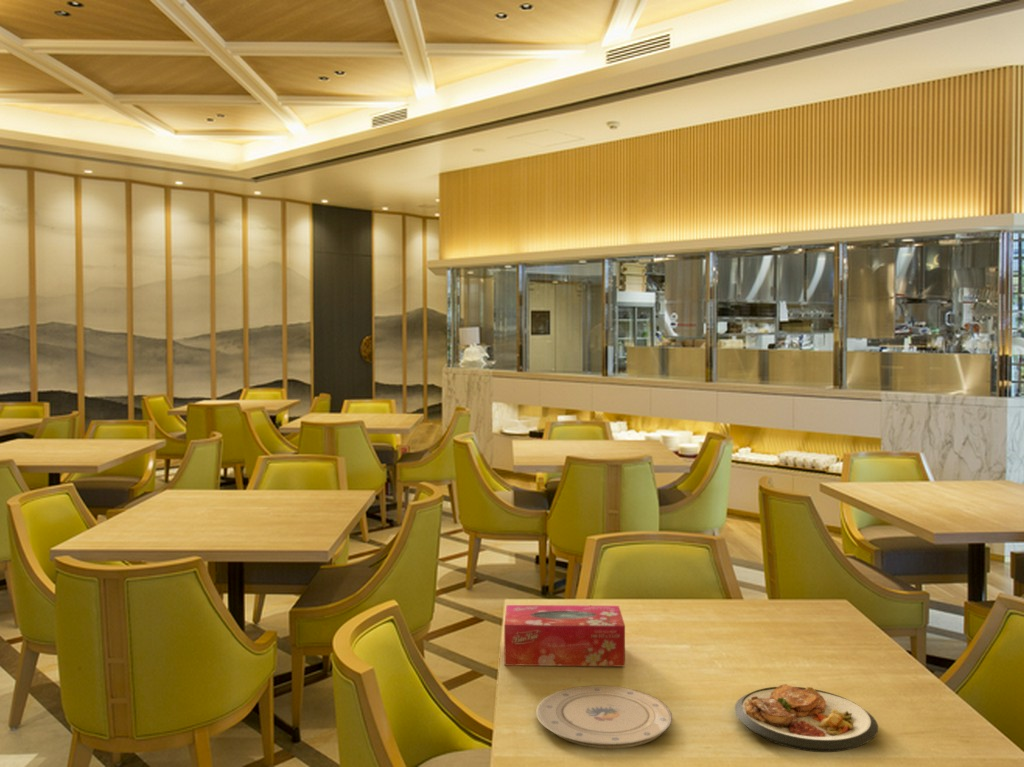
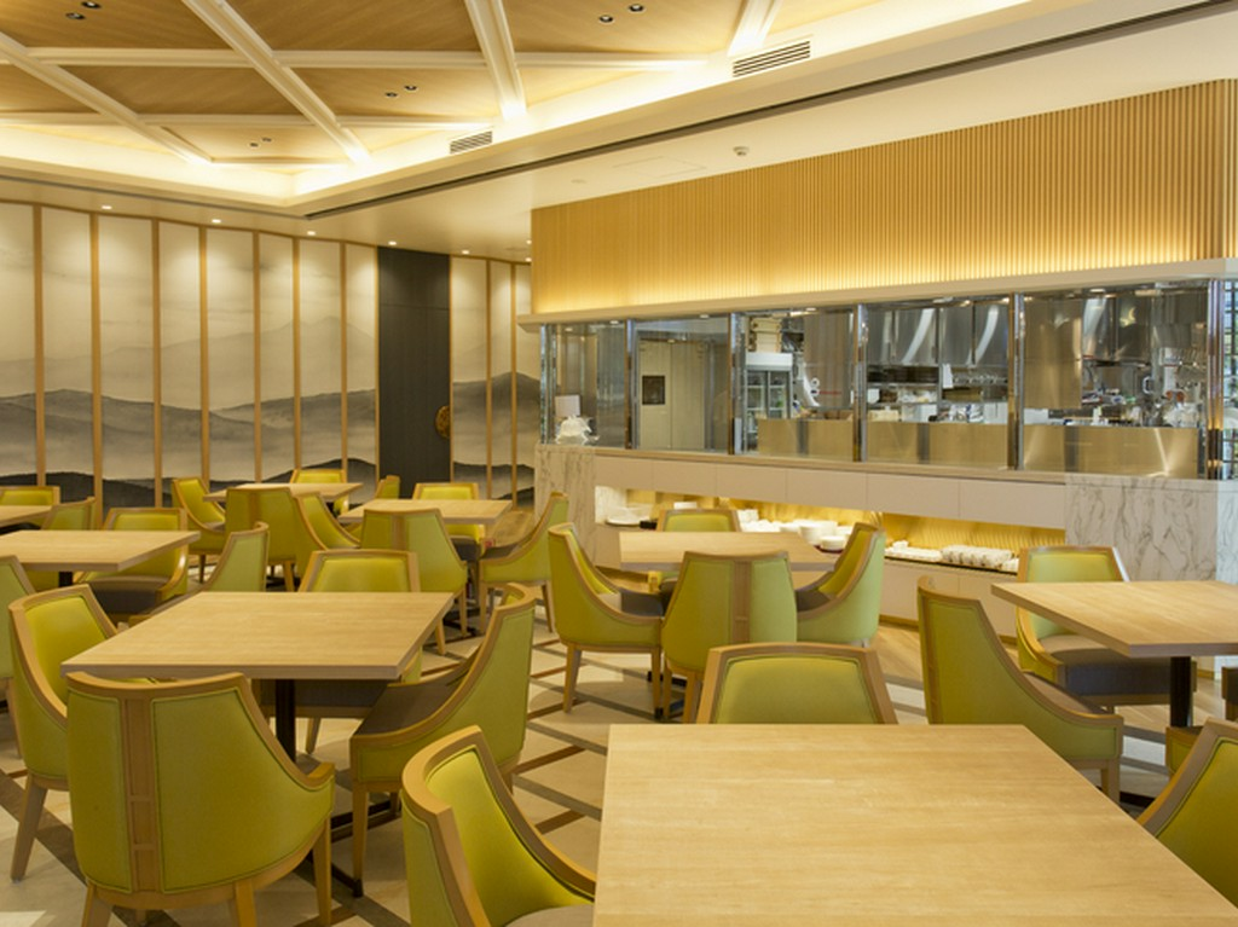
- tissue box (563, 634)
- plate (603, 715)
- plate (804, 712)
